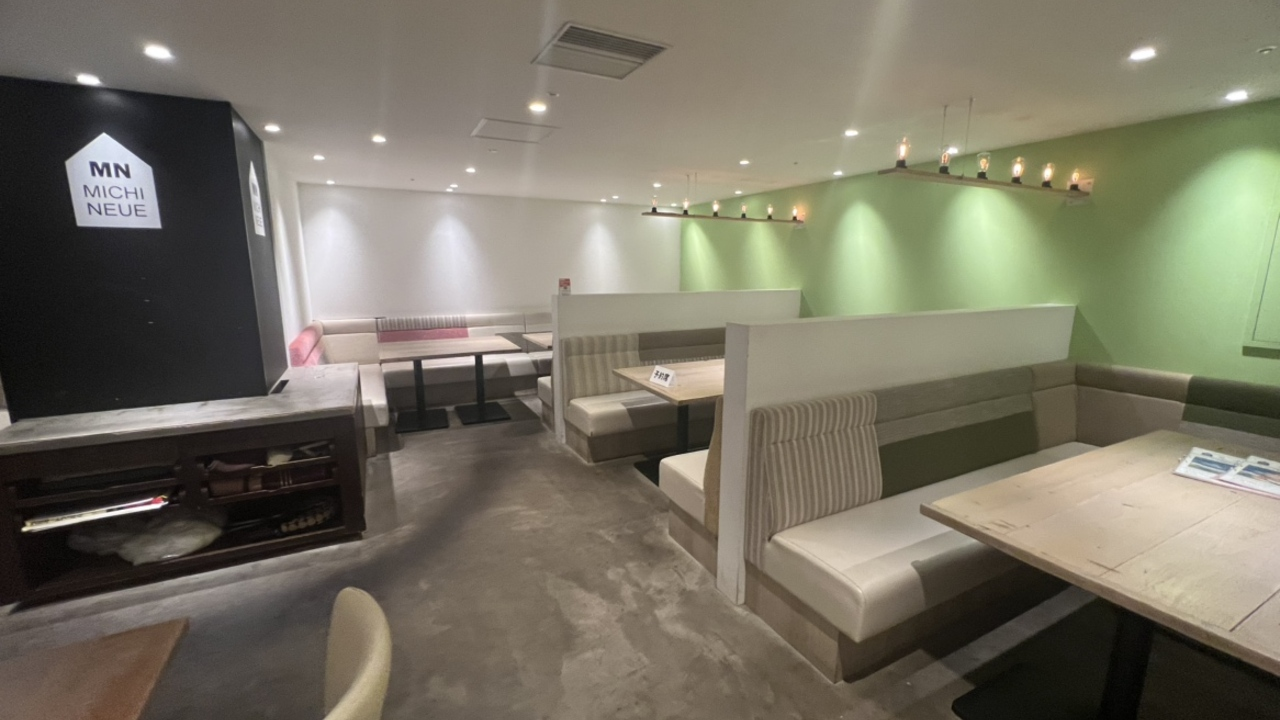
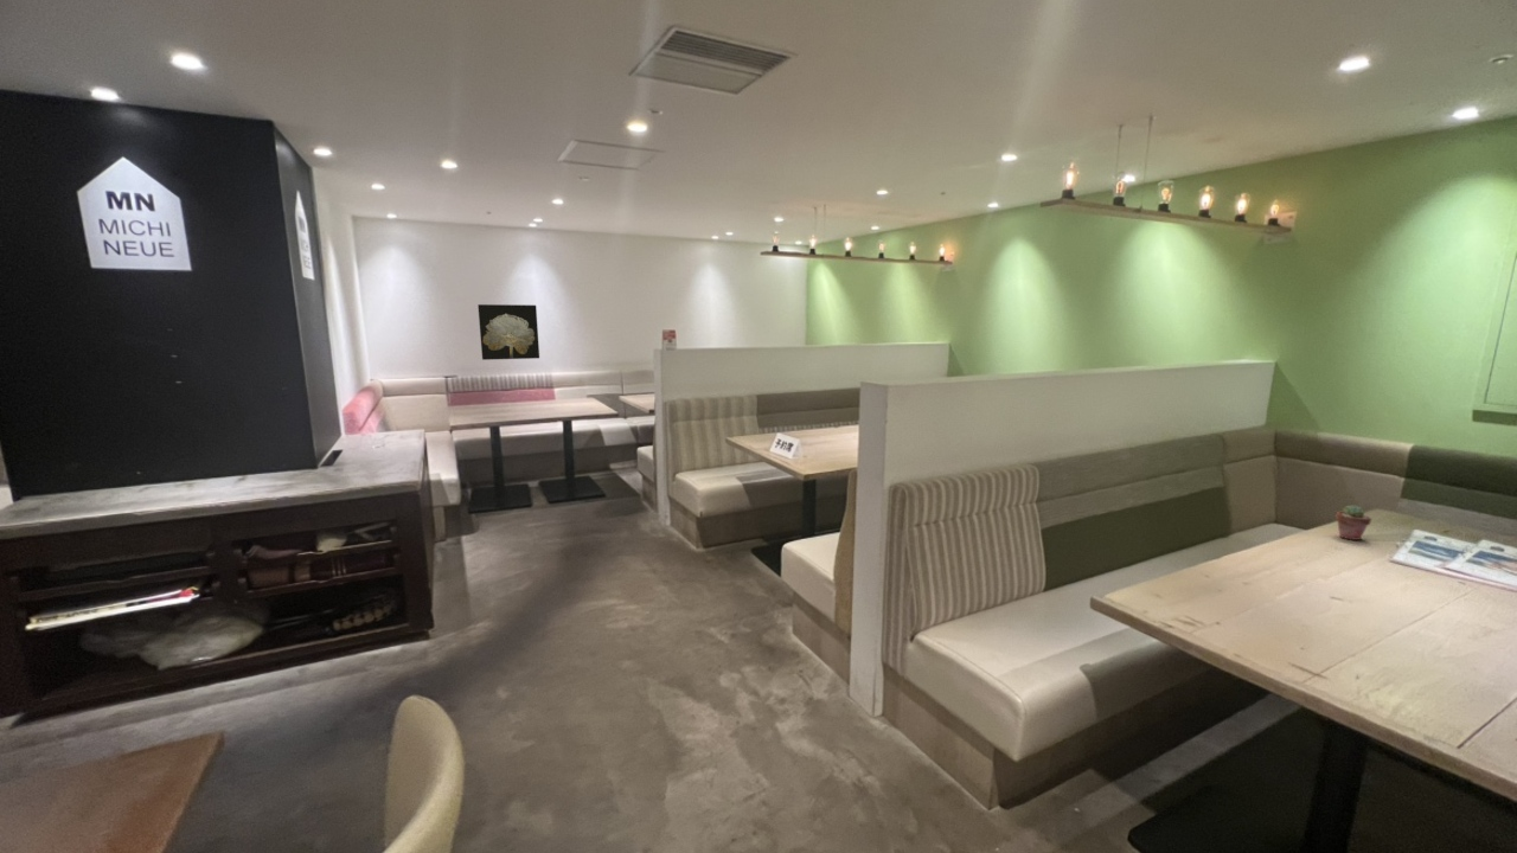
+ wall art (508, 332)
+ potted succulent (1352, 521)
